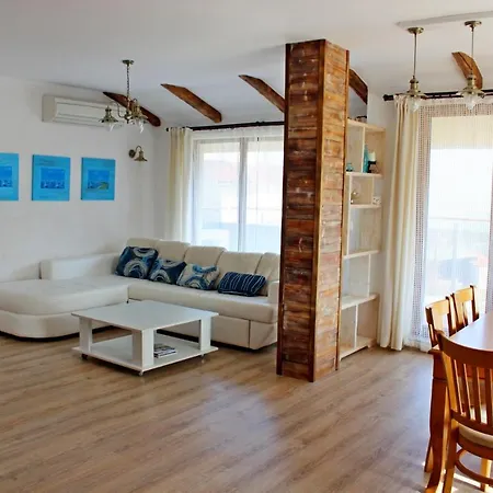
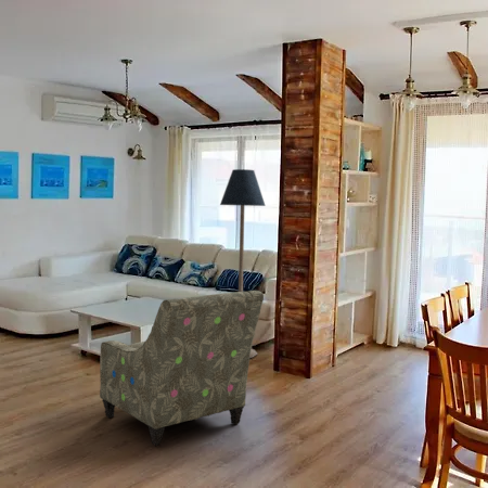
+ armchair (179, 356)
+ floor lamp (241, 262)
